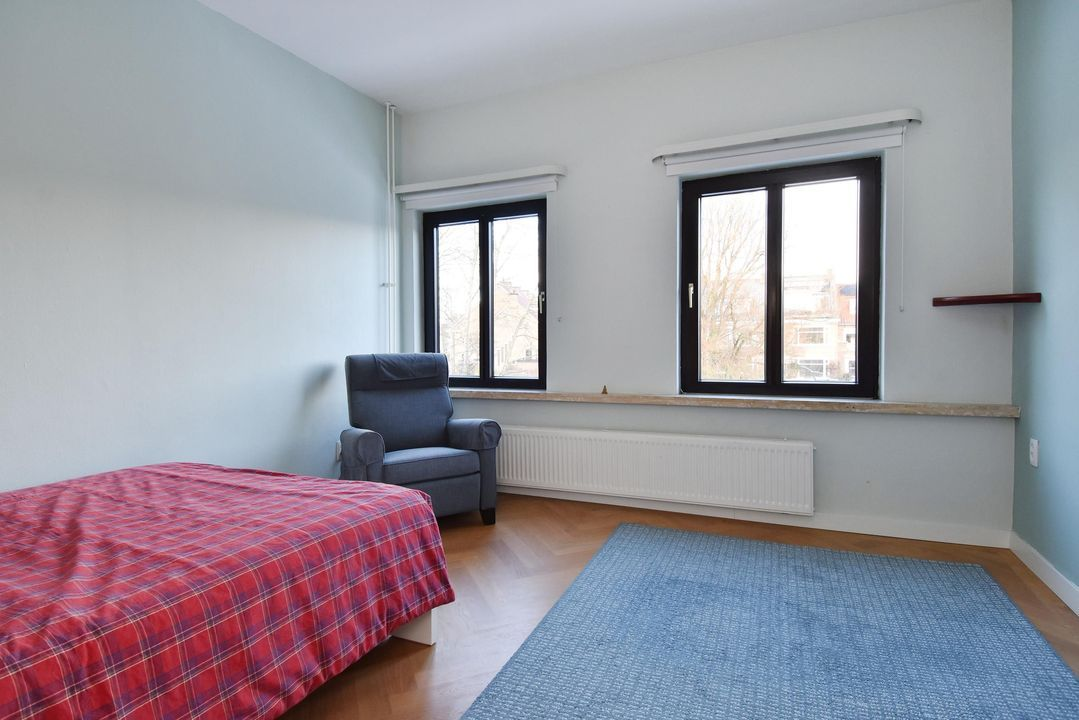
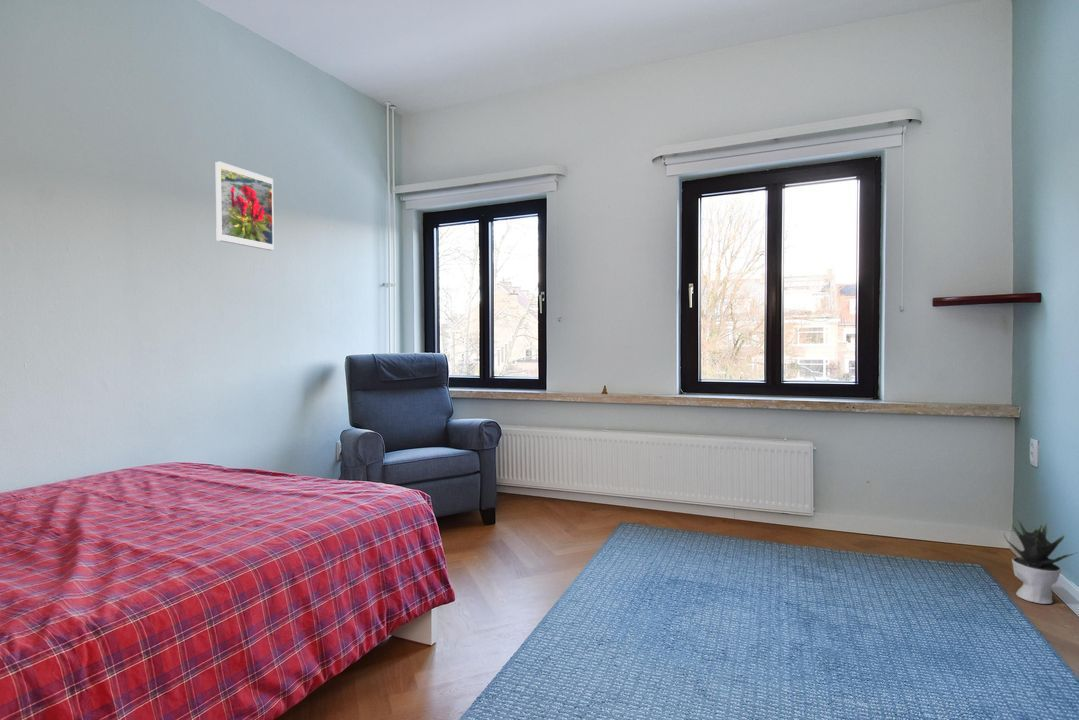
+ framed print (246, 208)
+ potted plant (1031, 558)
